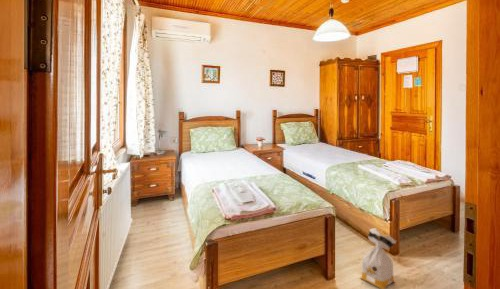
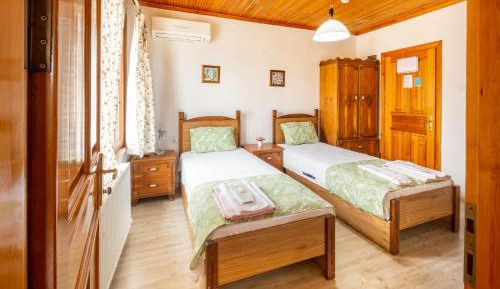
- bag (377, 255)
